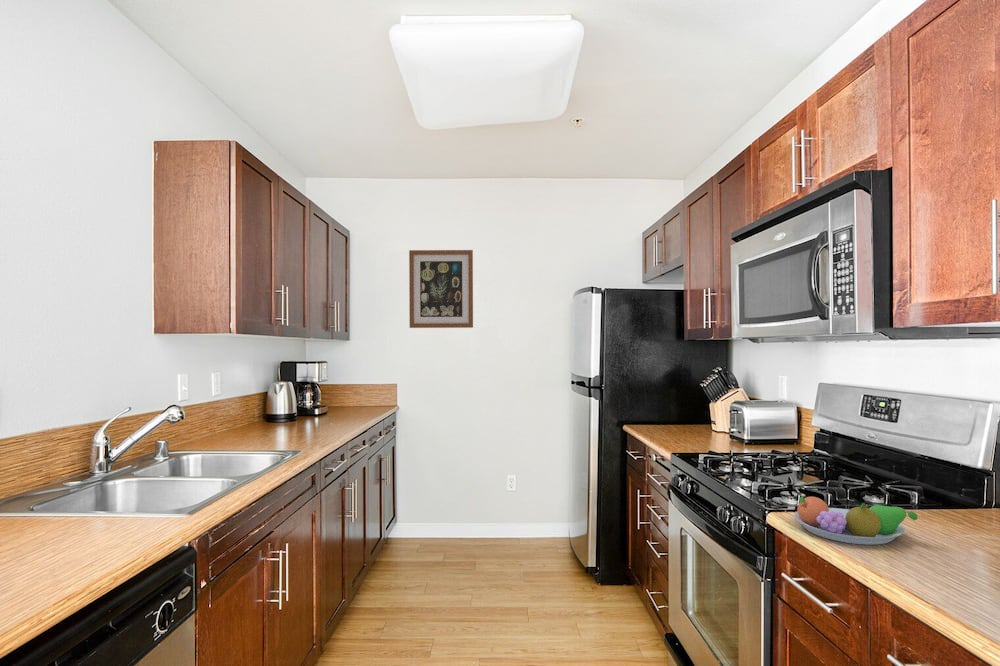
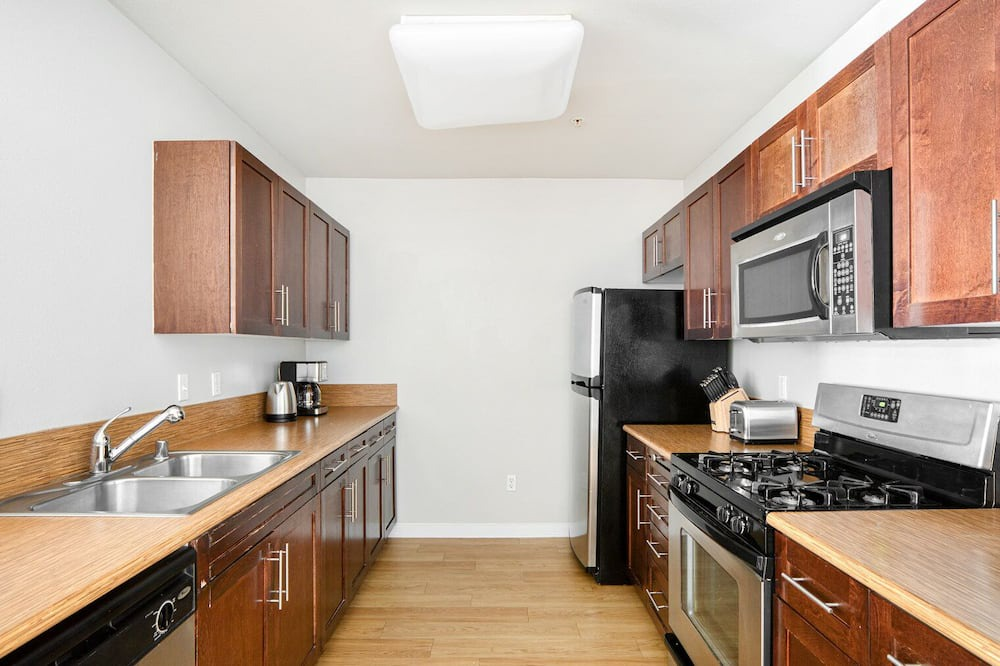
- wall art (441, 289)
- fruit bowl (851, 513)
